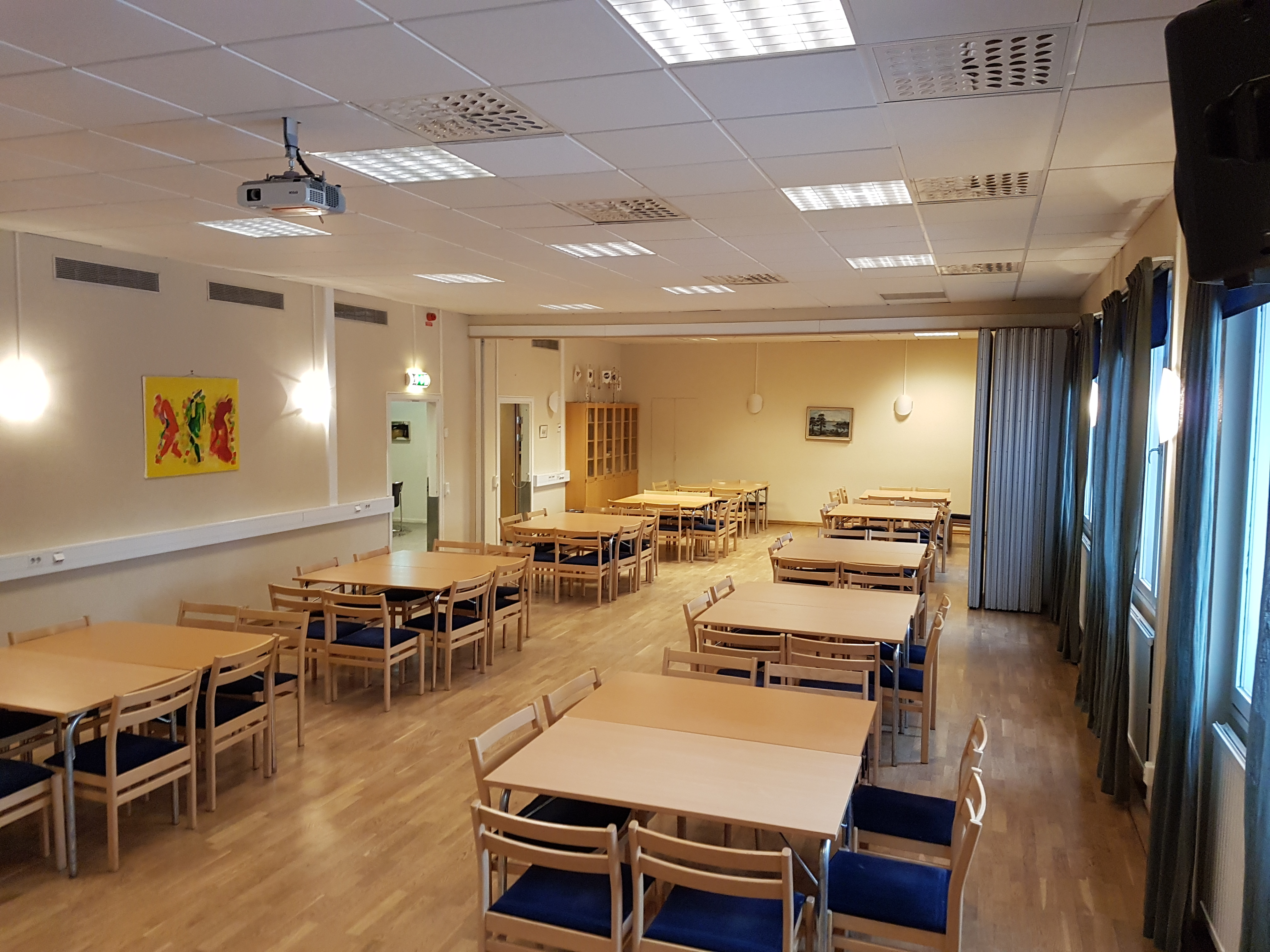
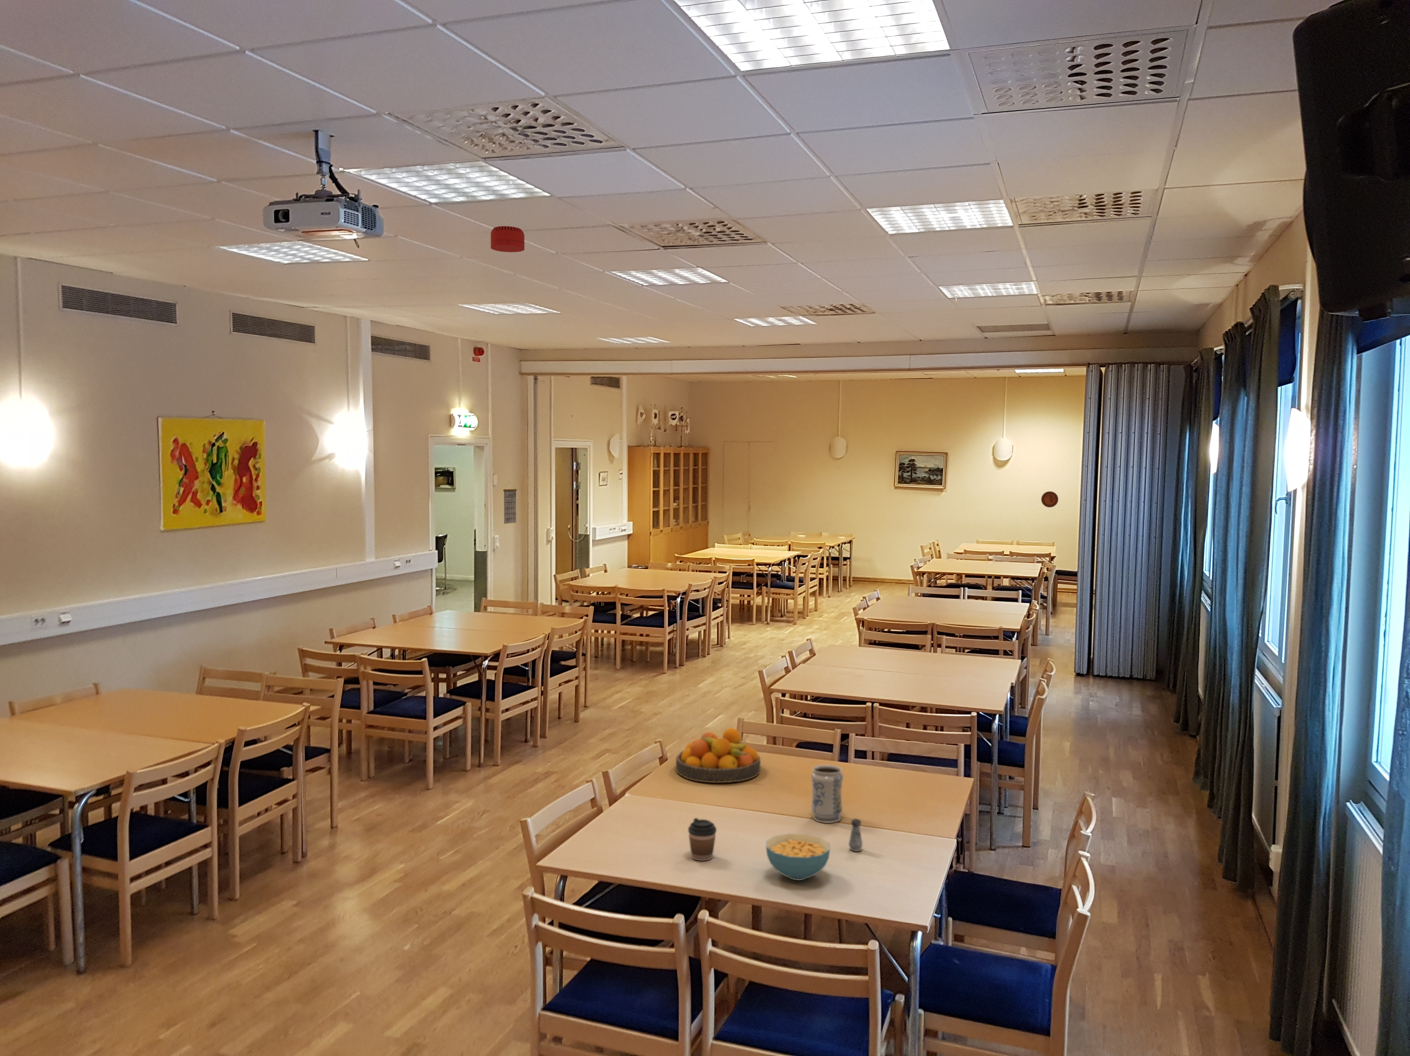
+ smoke detector (507, 238)
+ fruit bowl (718, 751)
+ decorative plate (1049, 499)
+ salt shaker (856, 834)
+ cereal bowl (797, 861)
+ vase (827, 793)
+ calendar (510, 502)
+ coffee cup (702, 839)
